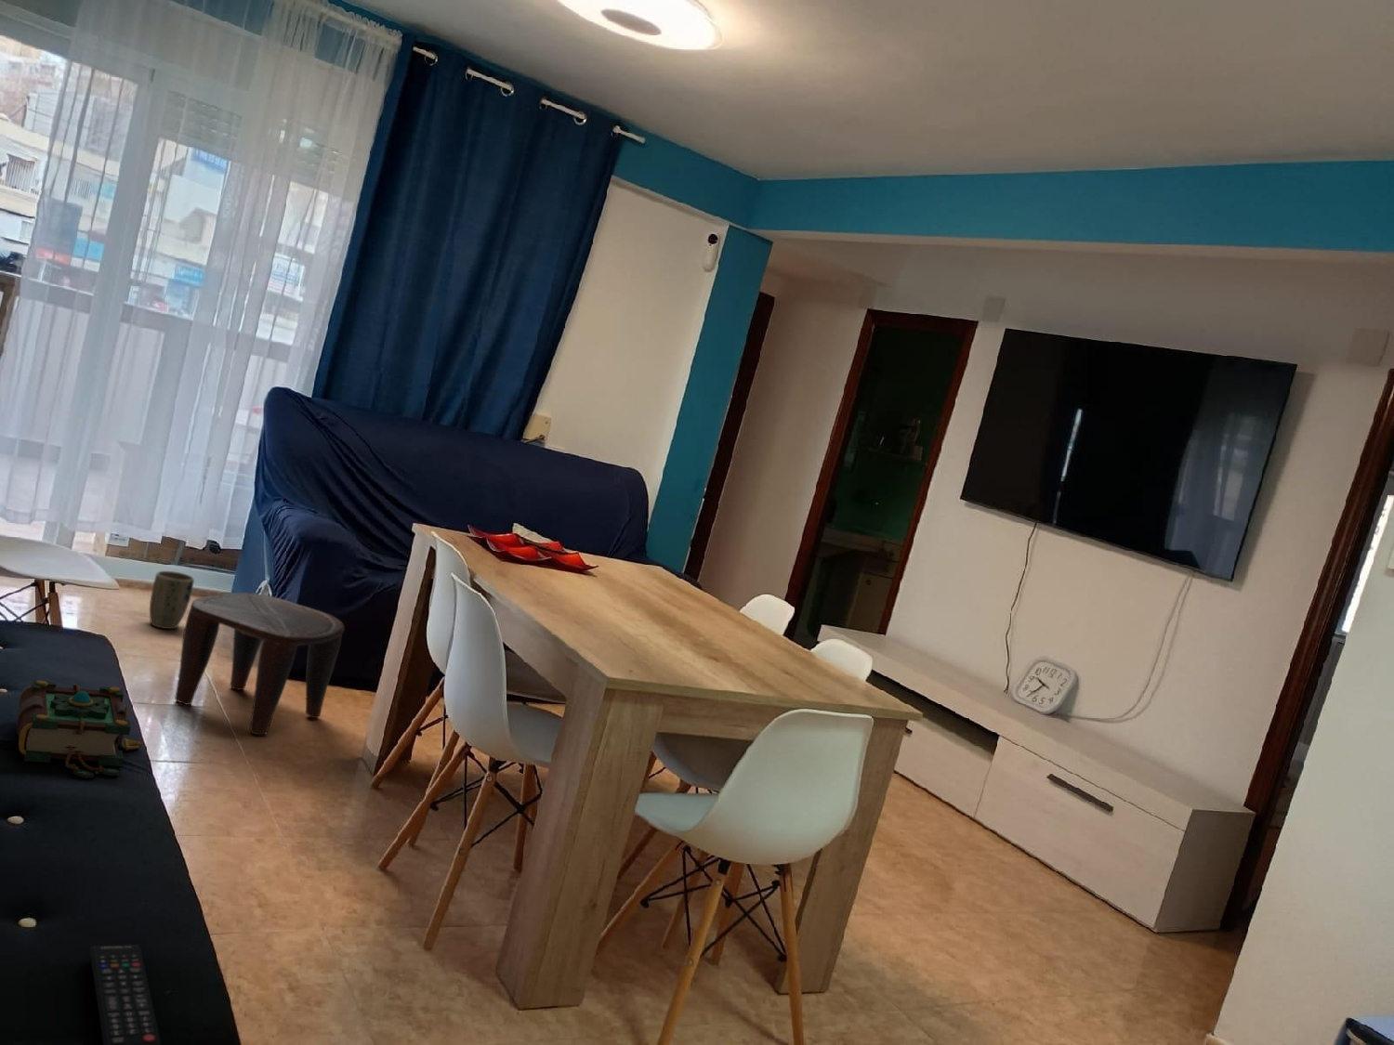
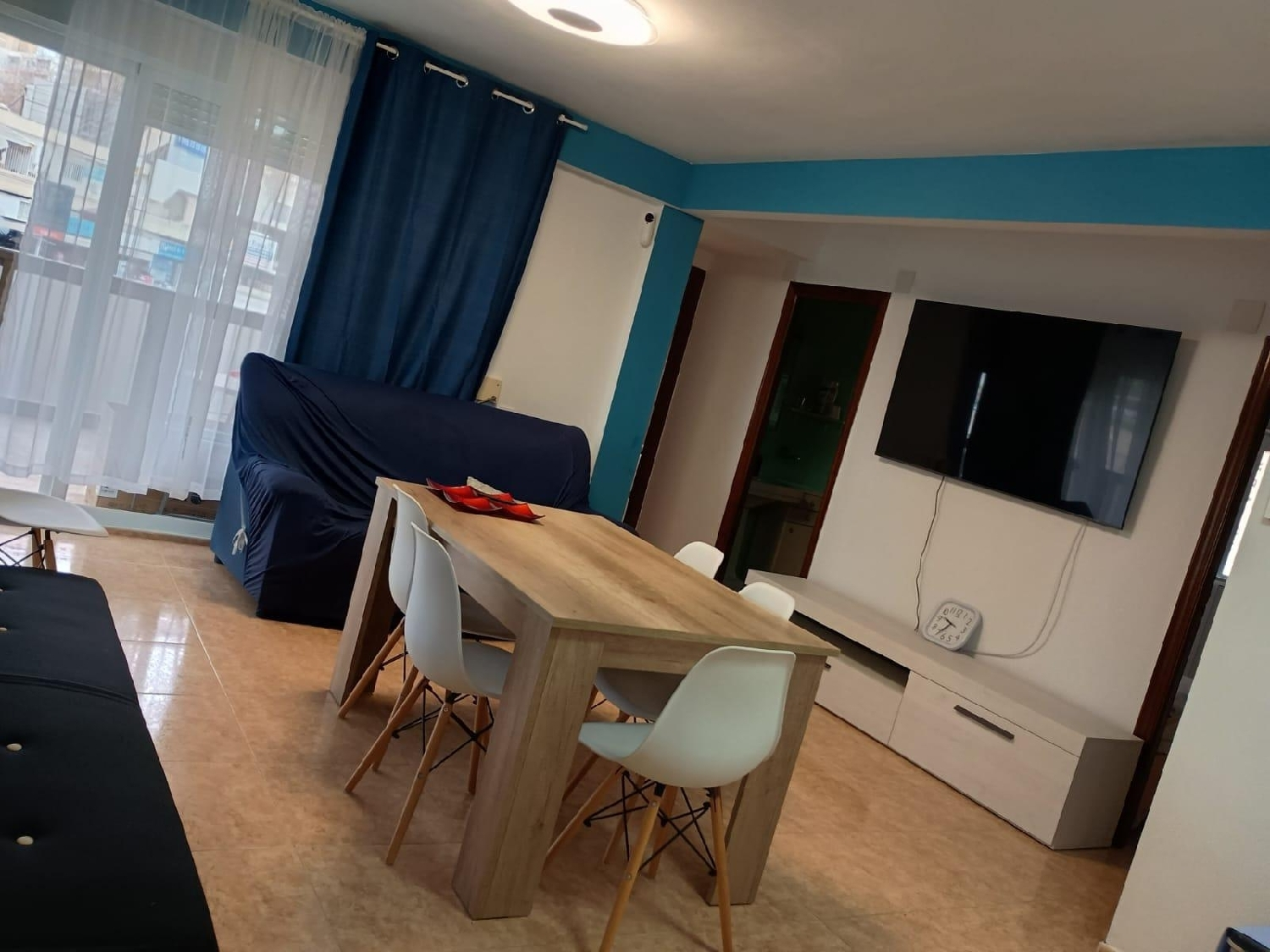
- book (85, 722)
- remote control (122, 1000)
- stool (259, 662)
- plant pot (169, 600)
